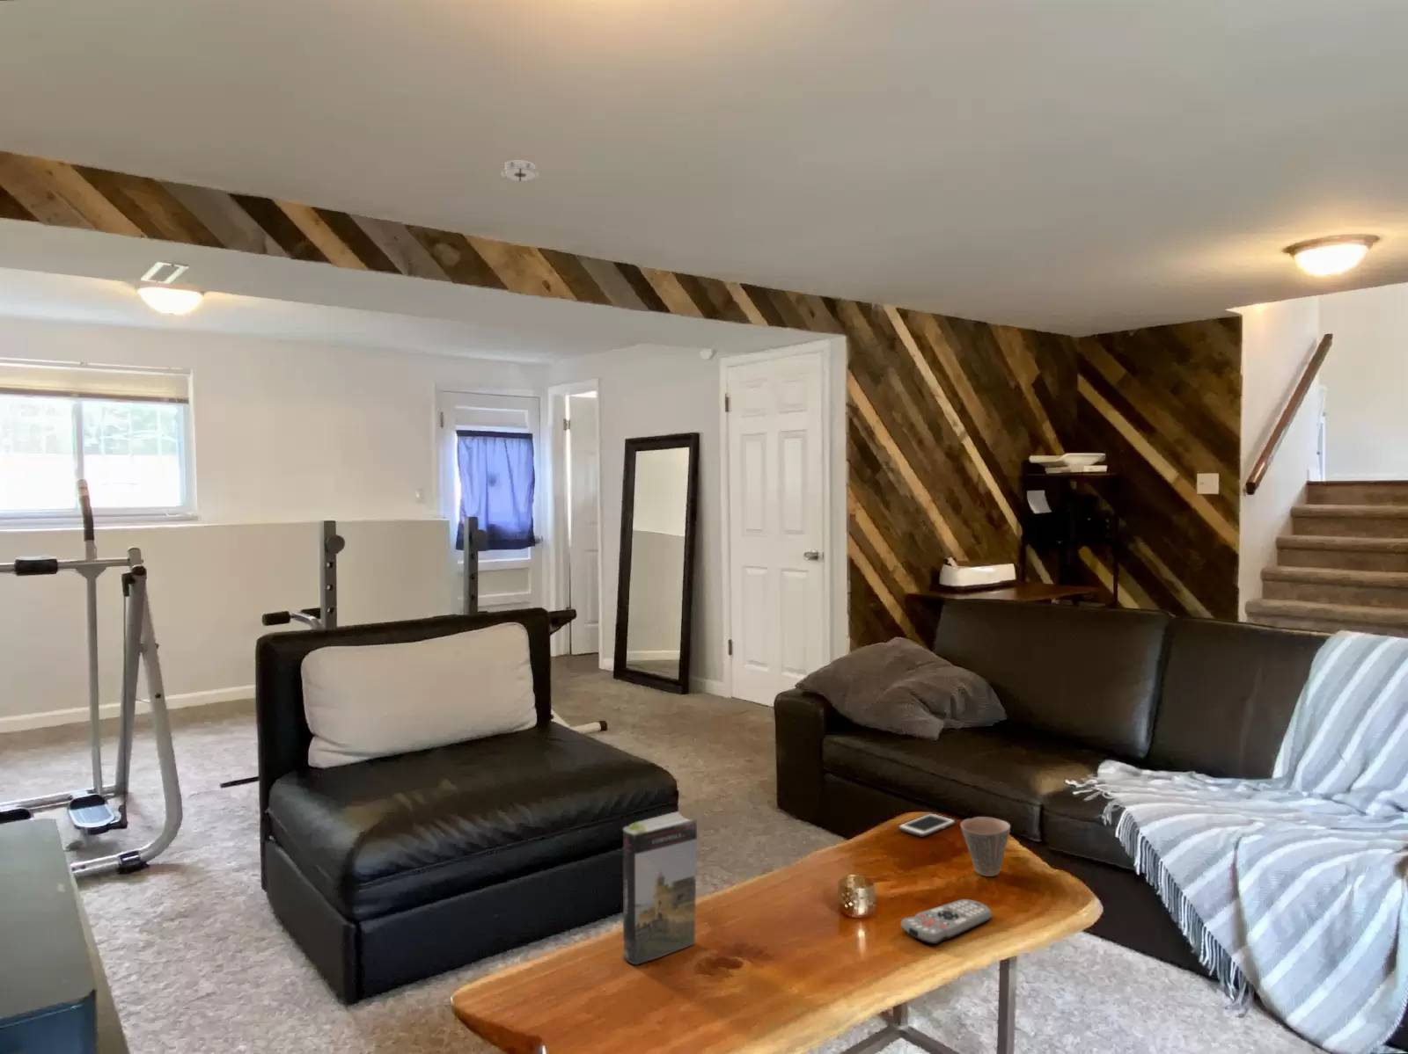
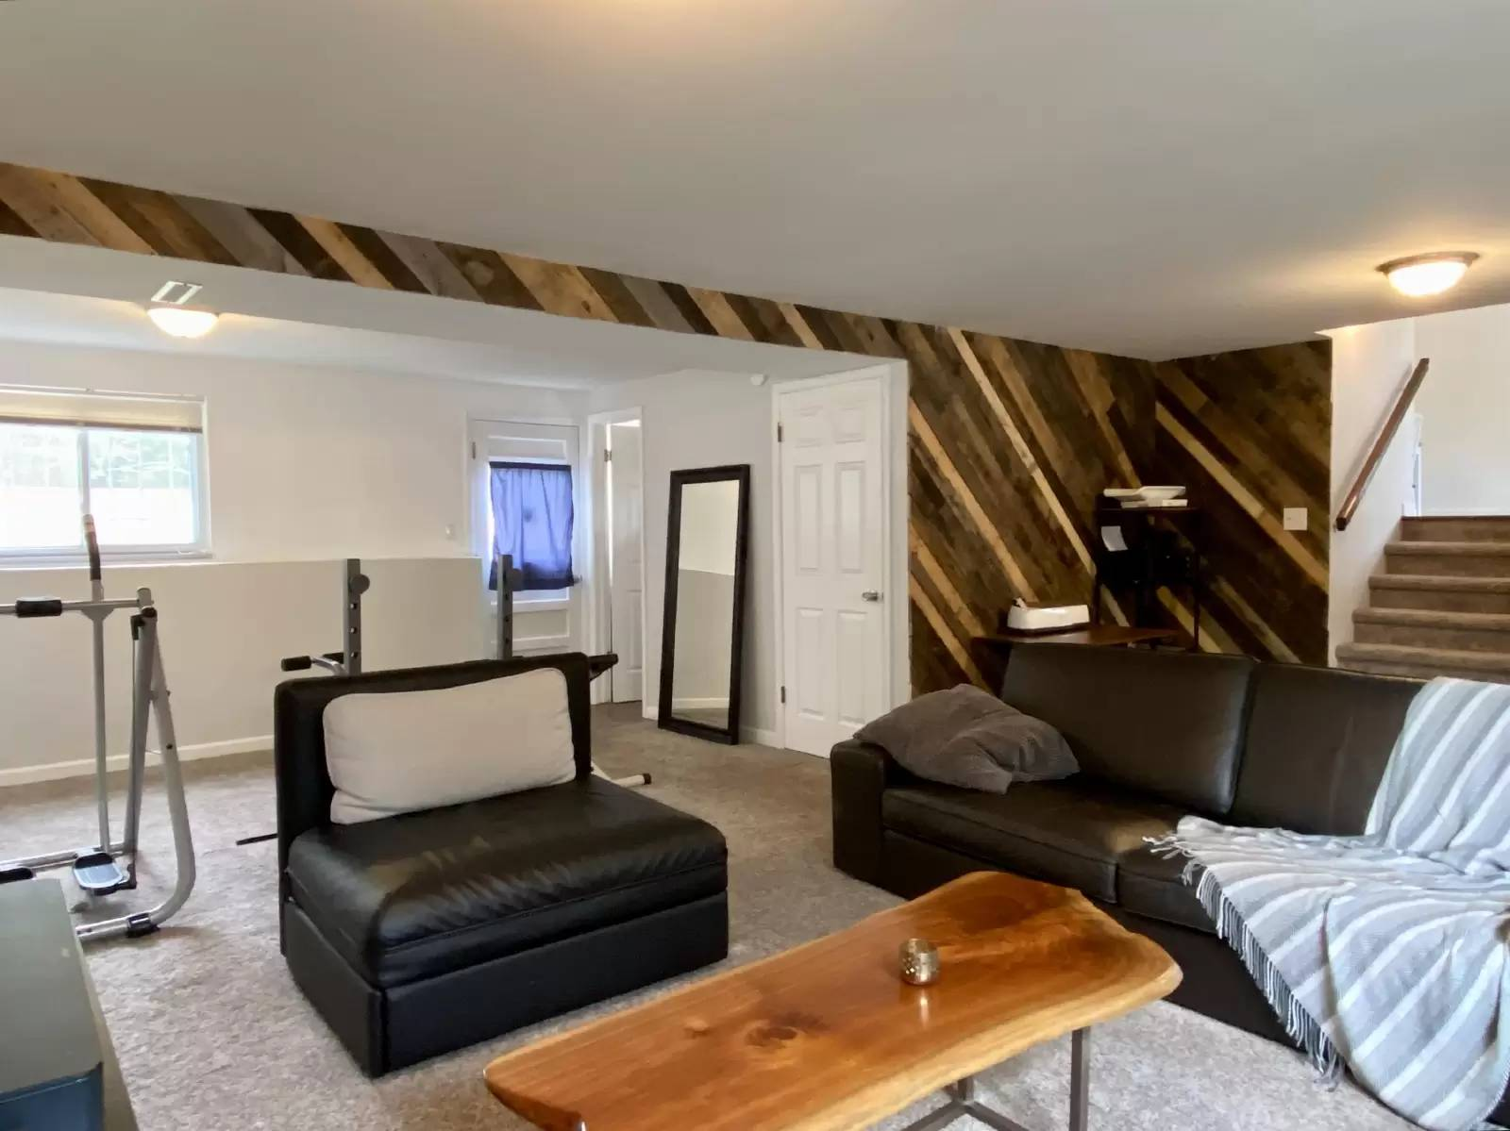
- cup (985, 847)
- smoke detector (518, 170)
- remote control (948, 920)
- cell phone (926, 825)
- book (657, 884)
